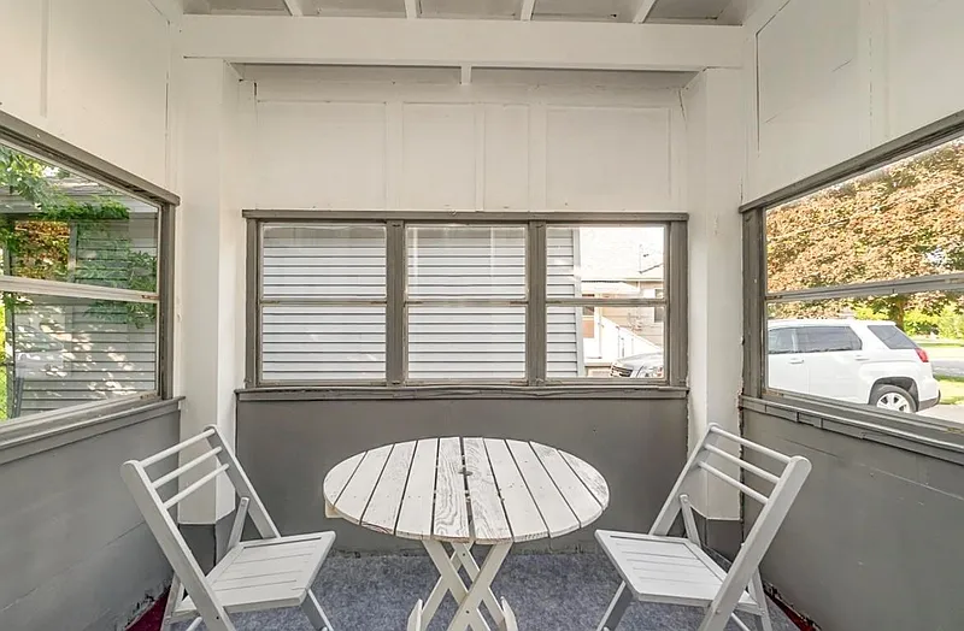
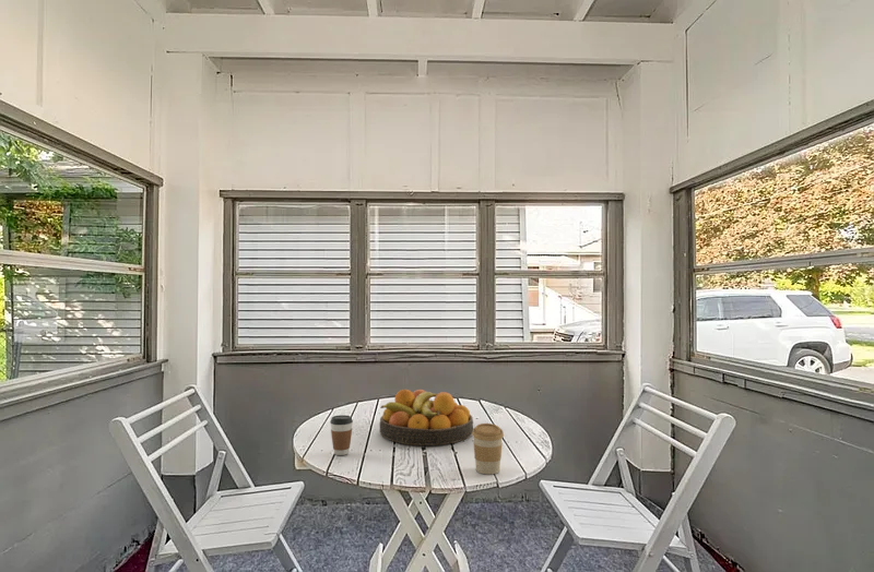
+ fruit bowl (426, 410)
+ coffee cup (487, 448)
+ coffee cup (341, 434)
